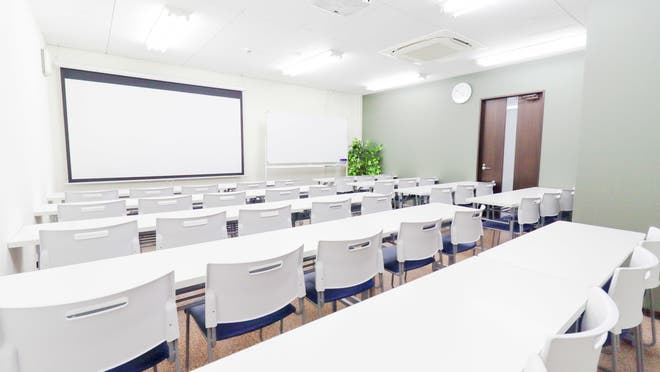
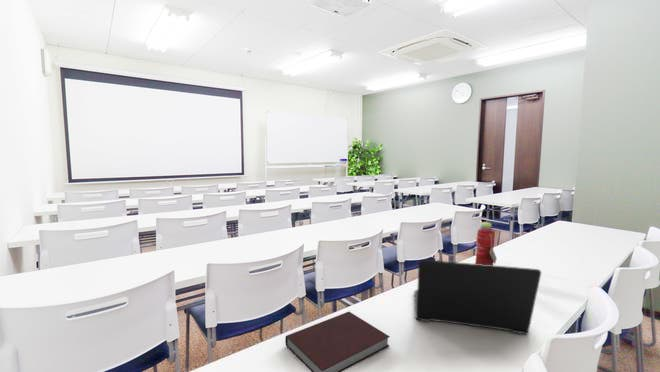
+ laptop (467, 283)
+ water bottle (486, 248)
+ notebook (337, 340)
